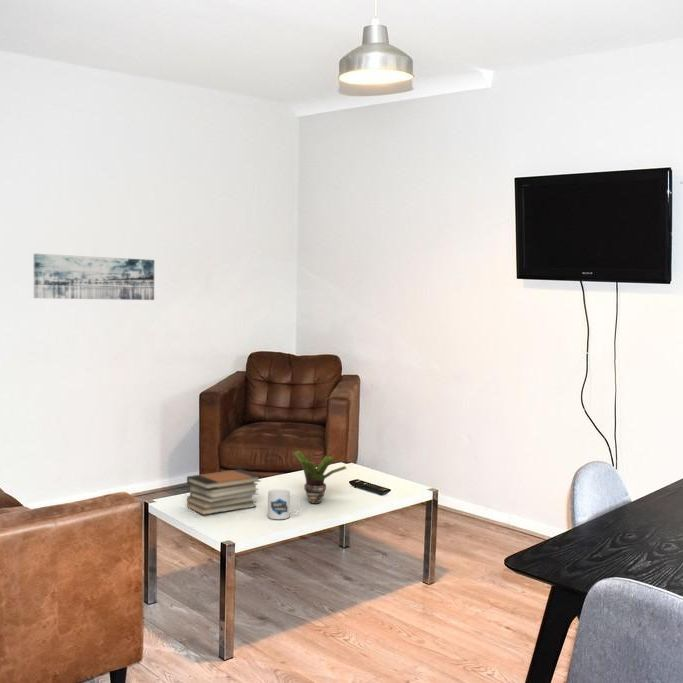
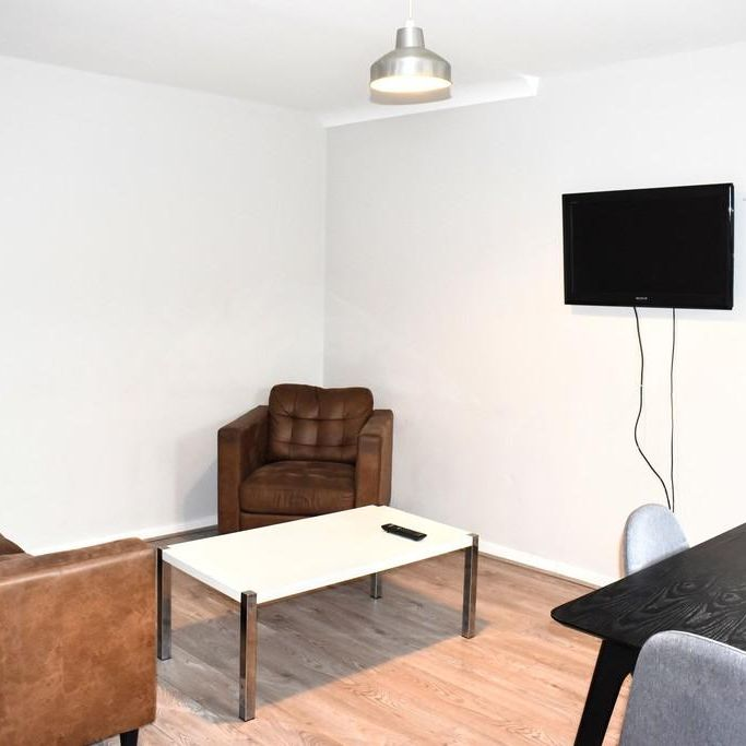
- wall art (97, 278)
- potted plant (314, 478)
- mug (282, 504)
- book stack (223, 491)
